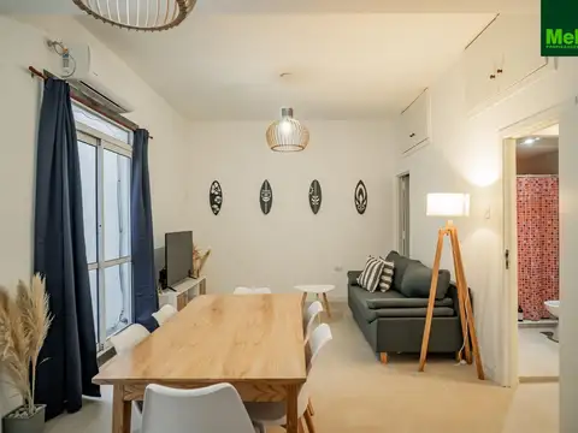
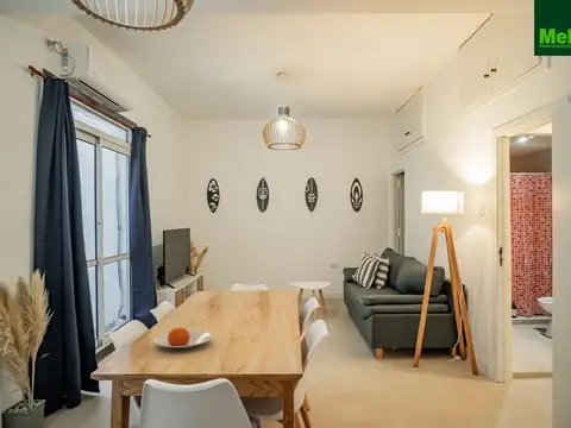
+ plate (183, 335)
